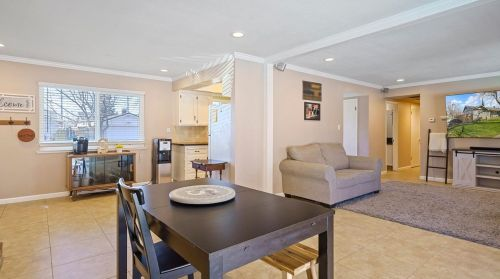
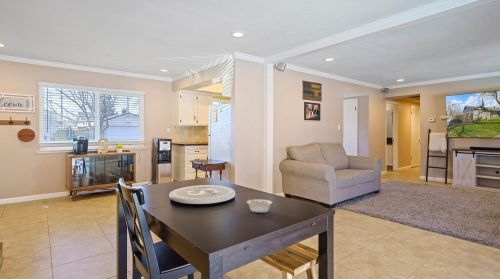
+ legume (258, 205)
